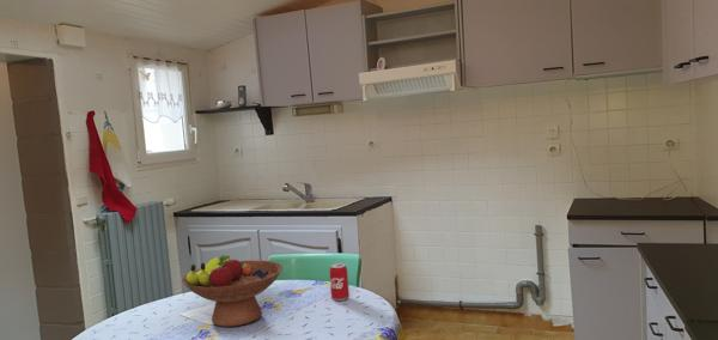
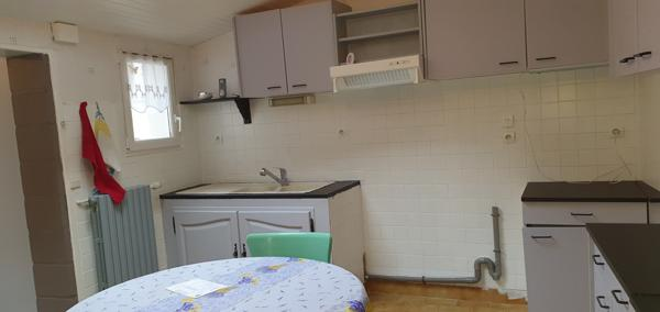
- beverage can (339, 281)
- fruit bowl (235, 286)
